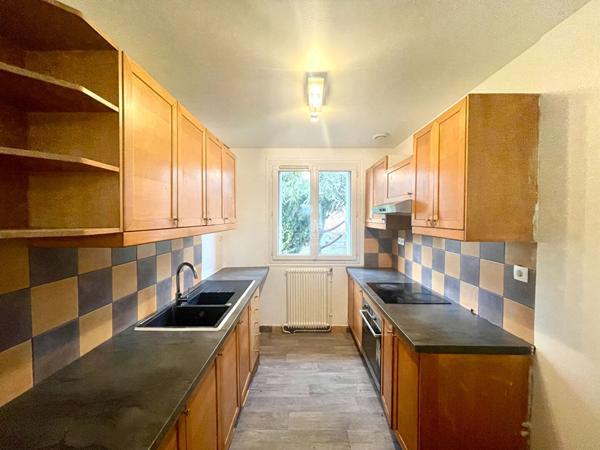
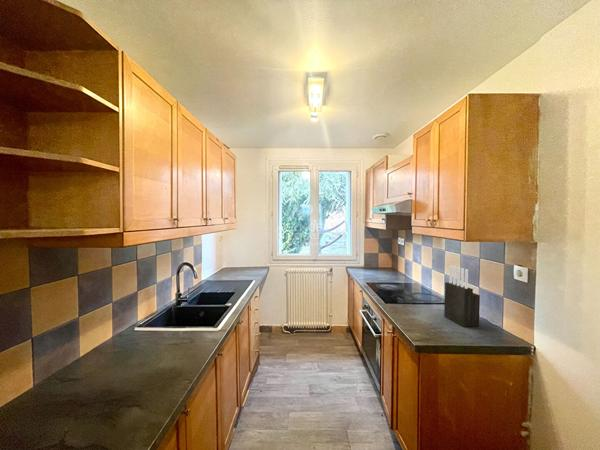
+ knife block (463, 294)
